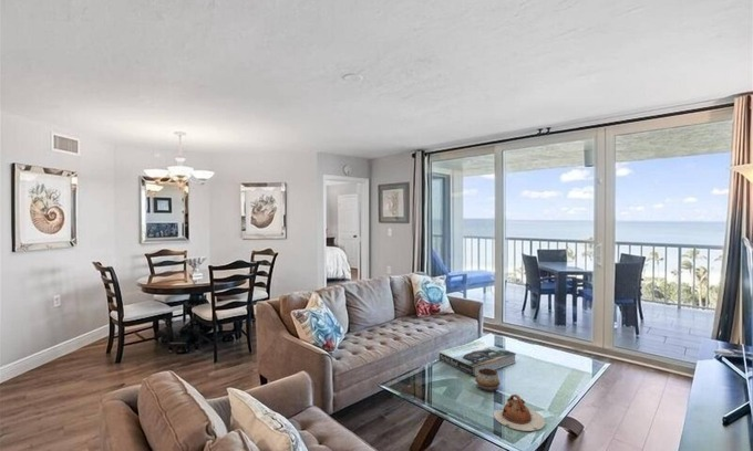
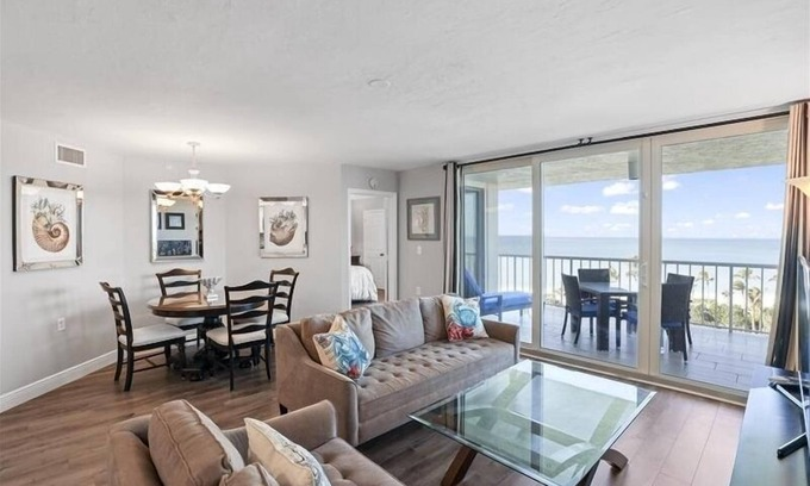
- book (476, 356)
- decorative bowl (487, 379)
- teapot (518, 406)
